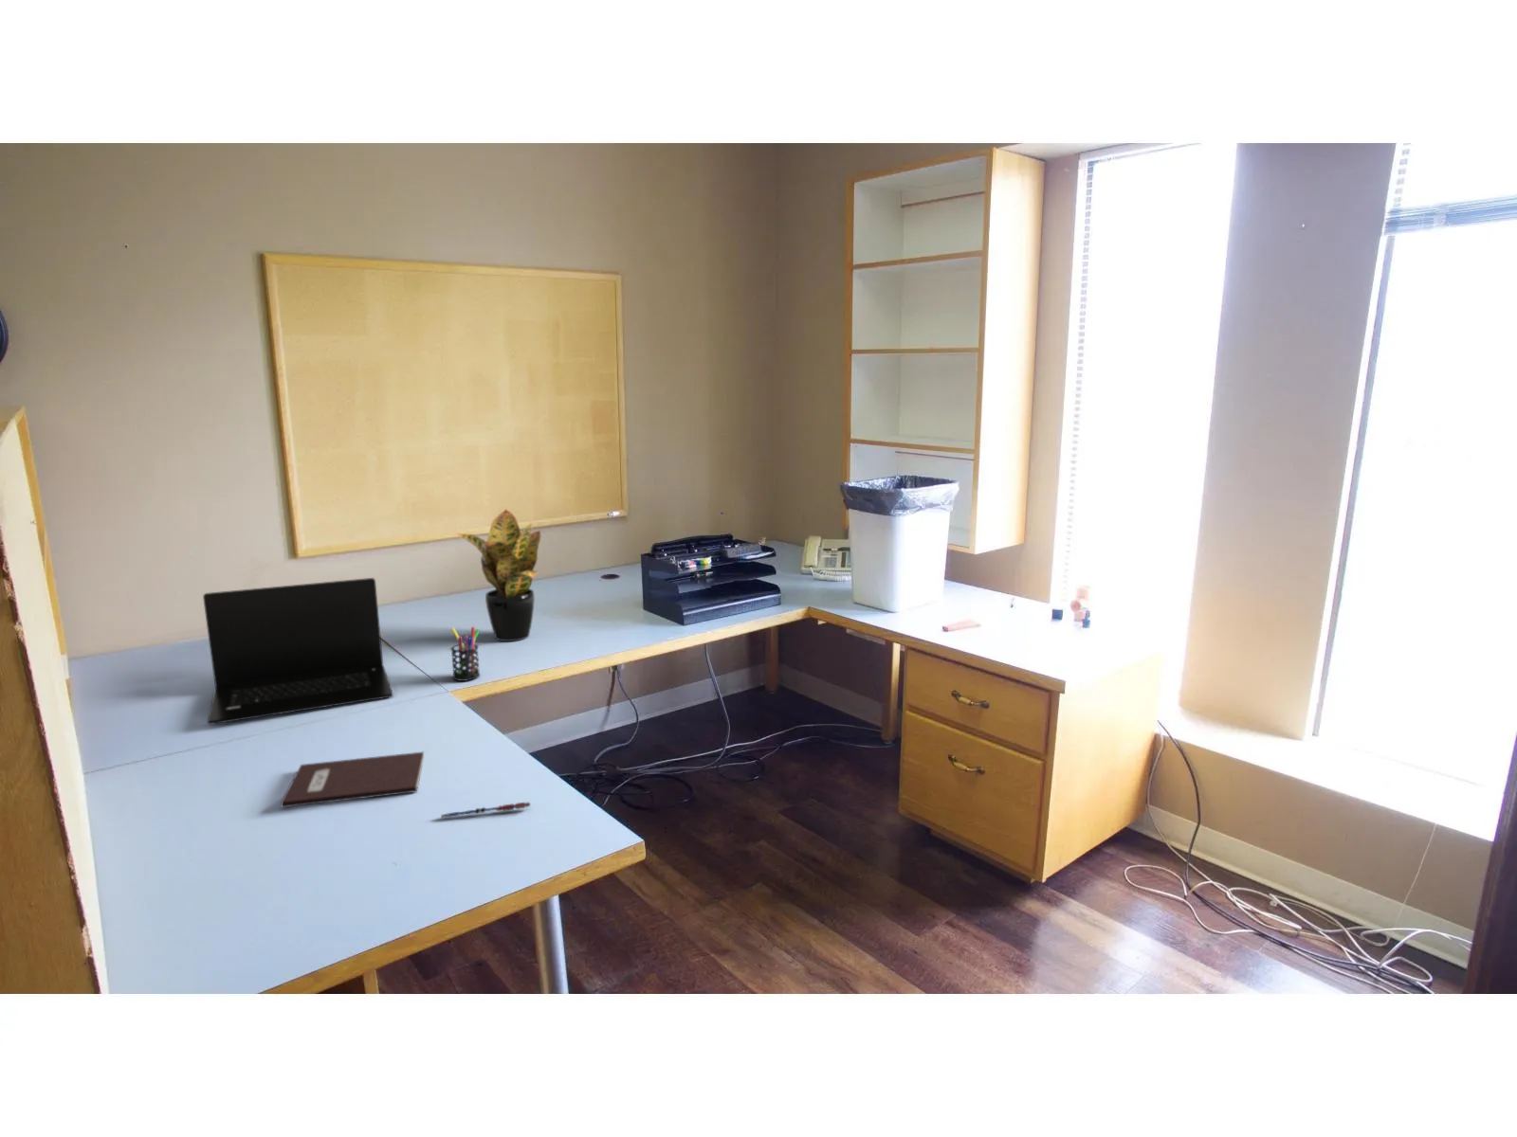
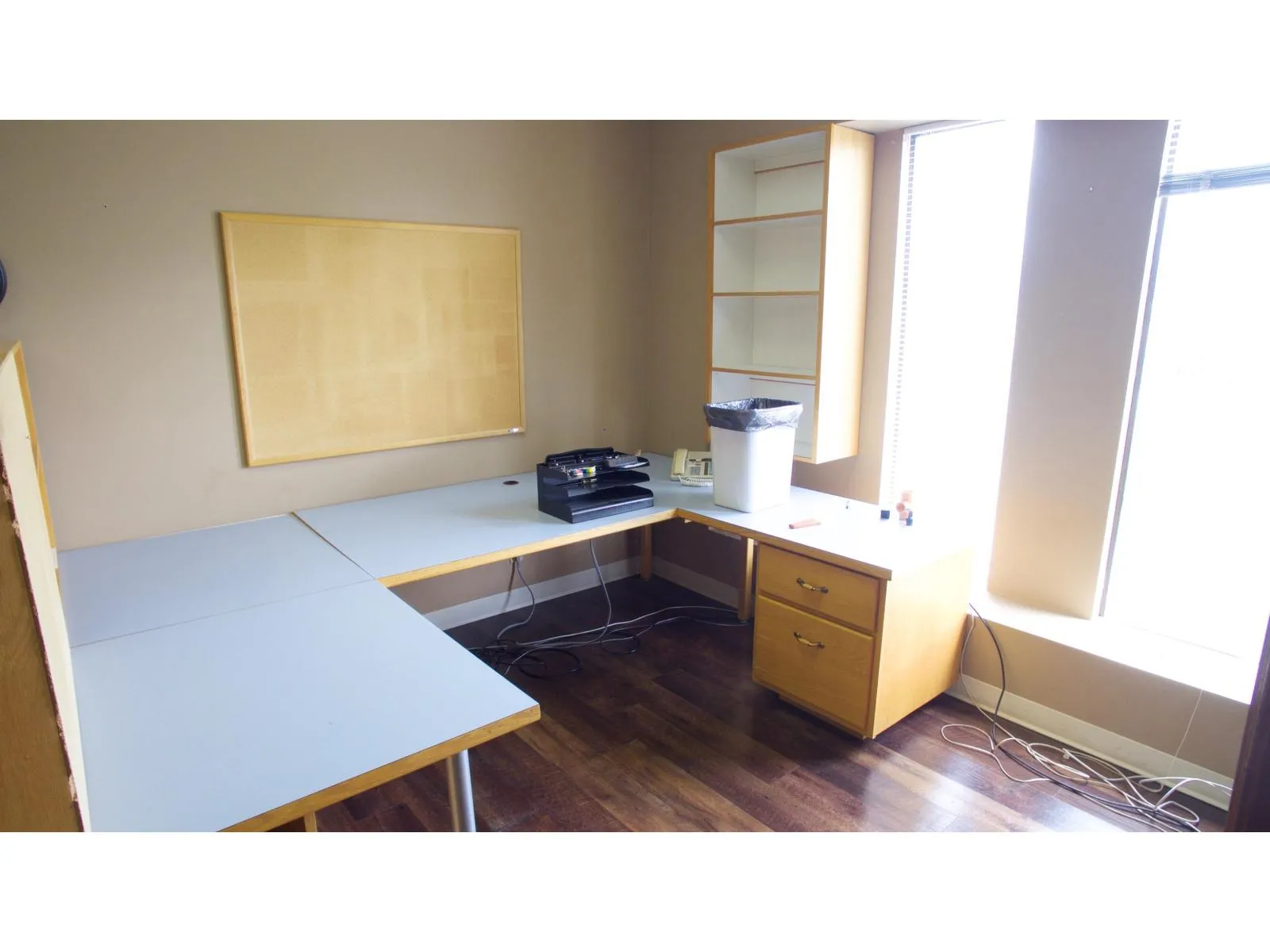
- potted plant (506, 573)
- notebook (356, 778)
- pen (485, 810)
- pen holder (467, 650)
- laptop (297, 645)
